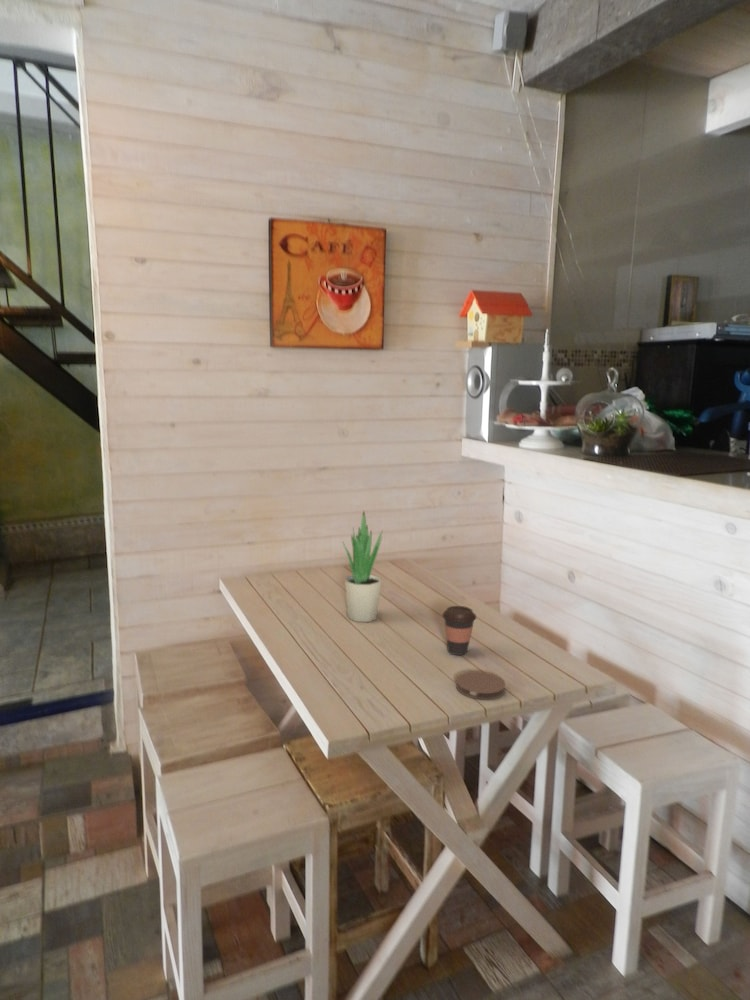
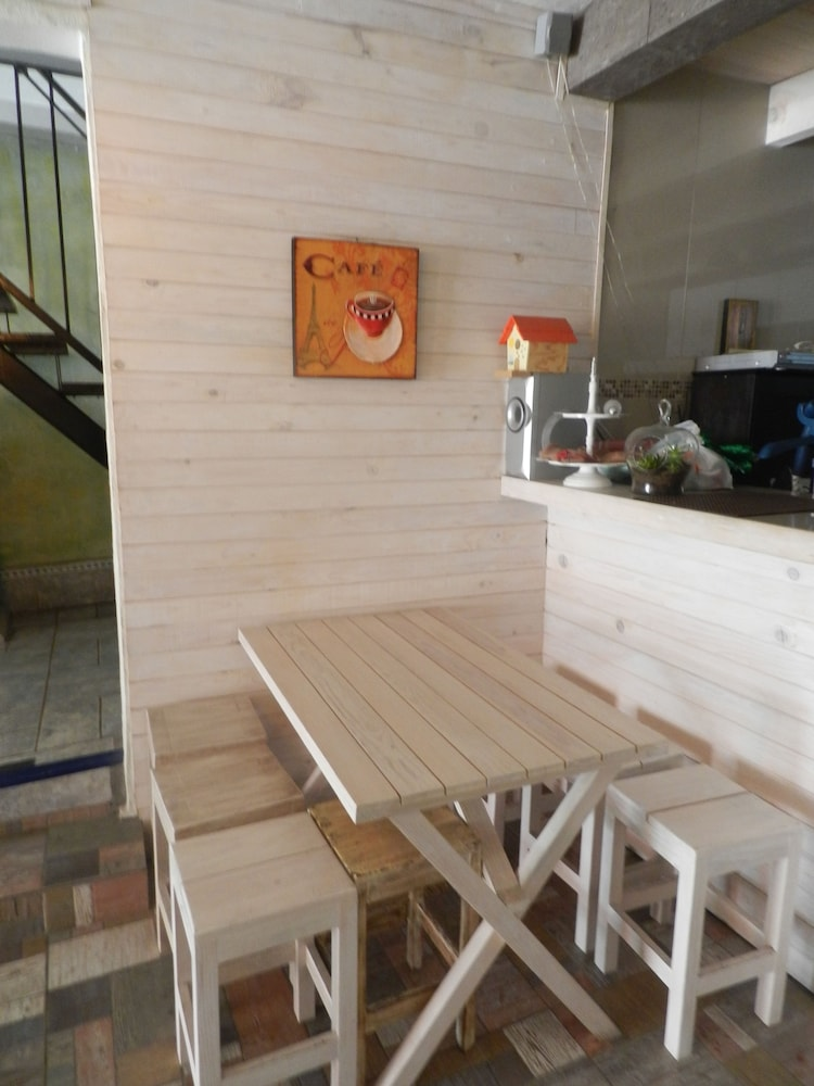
- potted plant (361, 565)
- coaster (480, 684)
- coffee cup (458, 630)
